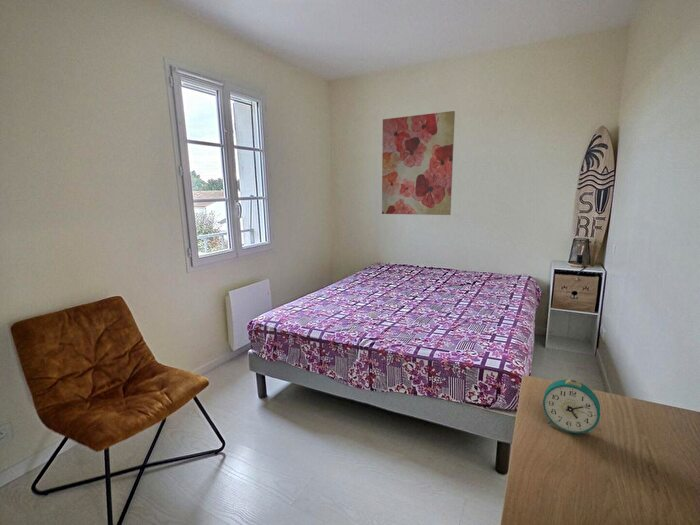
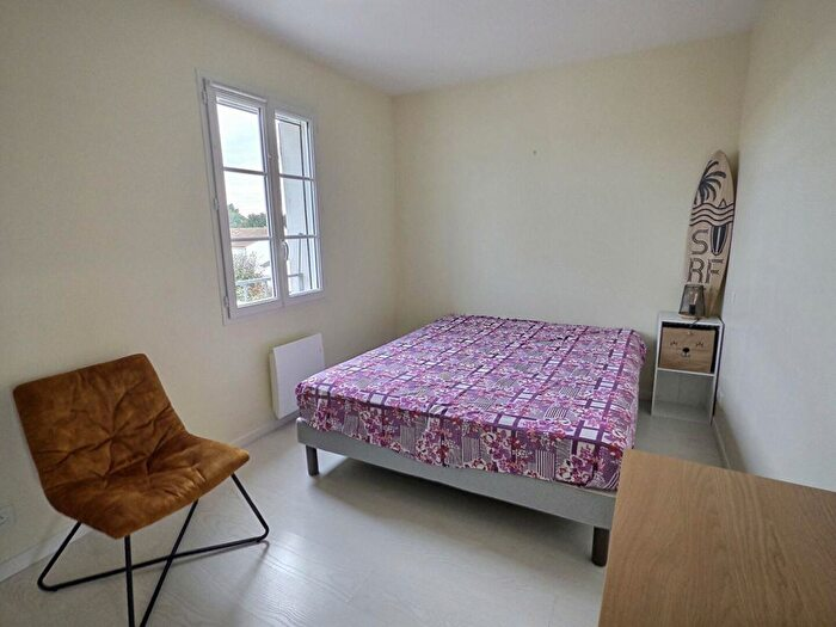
- wall art (415, 166)
- alarm clock (571, 403)
